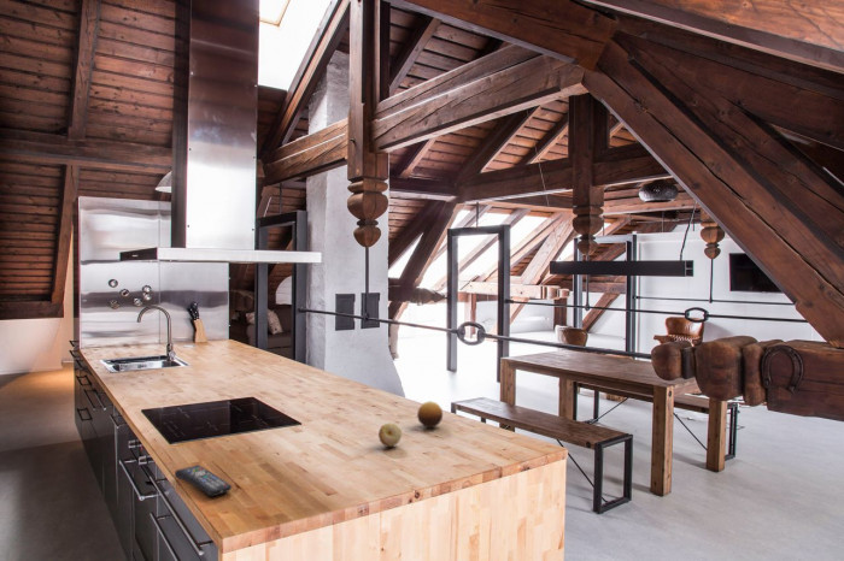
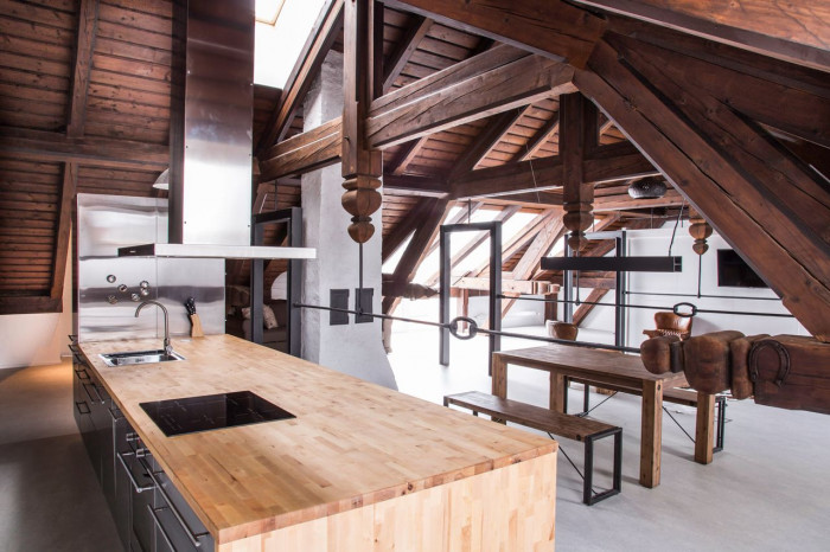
- fruit (429, 414)
- fruit (389, 435)
- remote control (201, 479)
